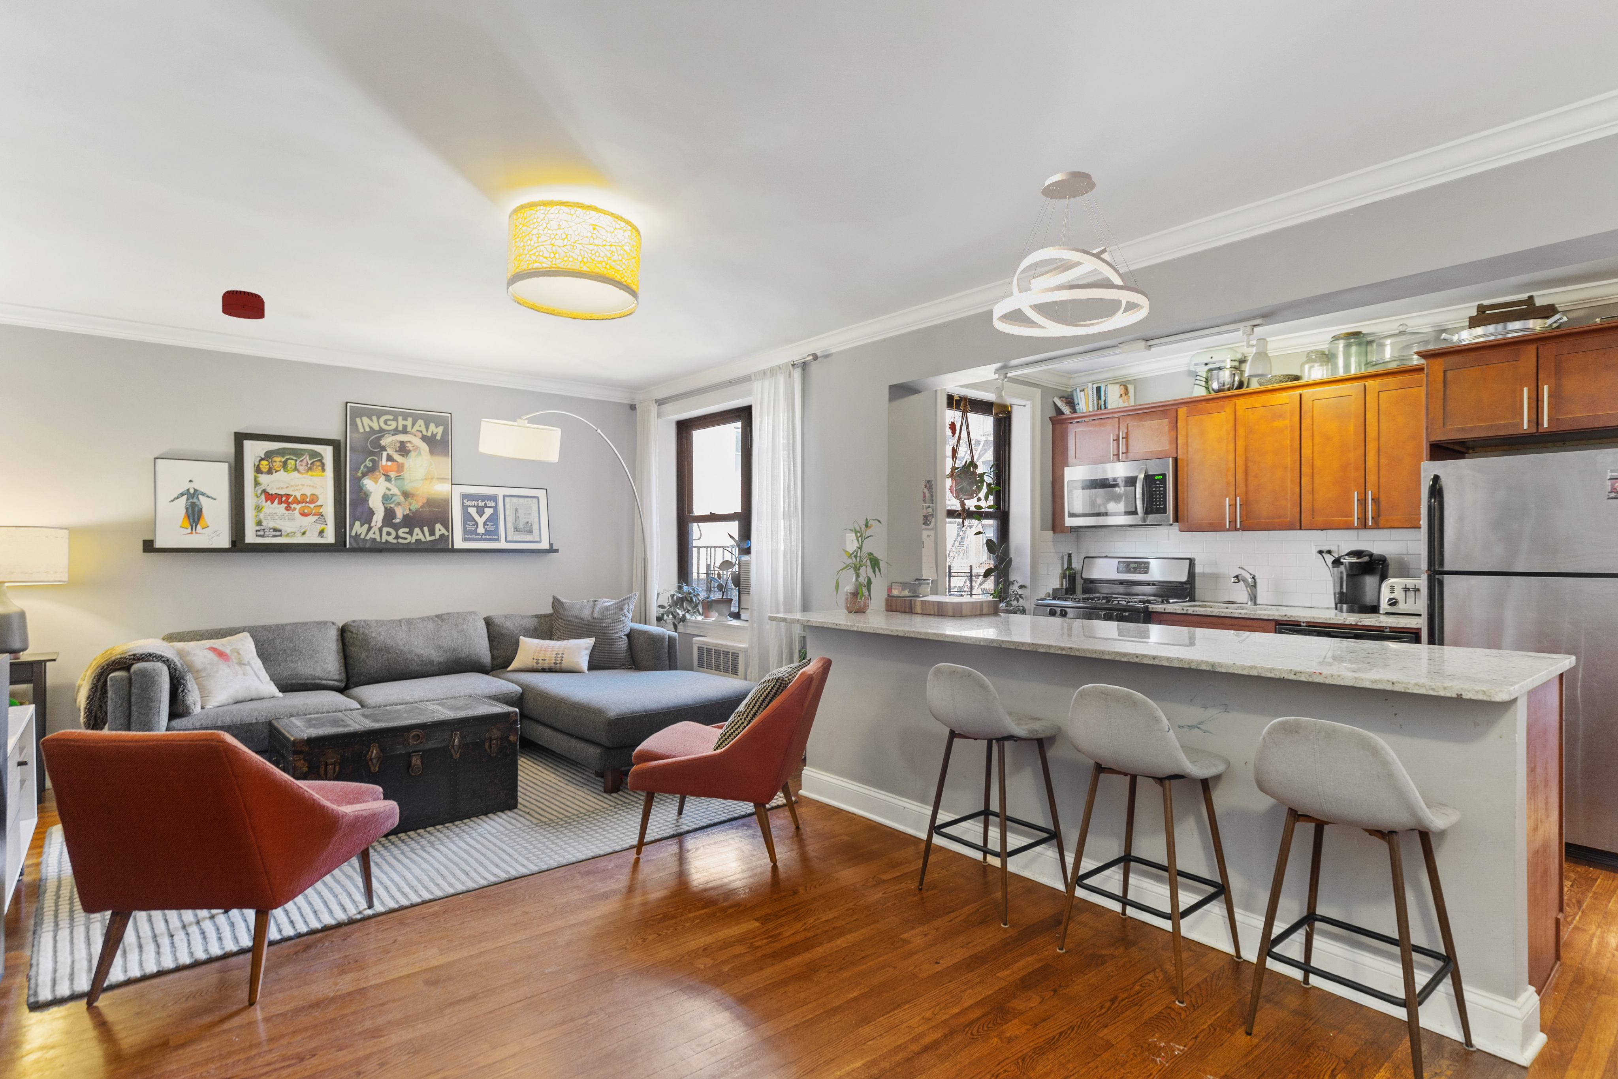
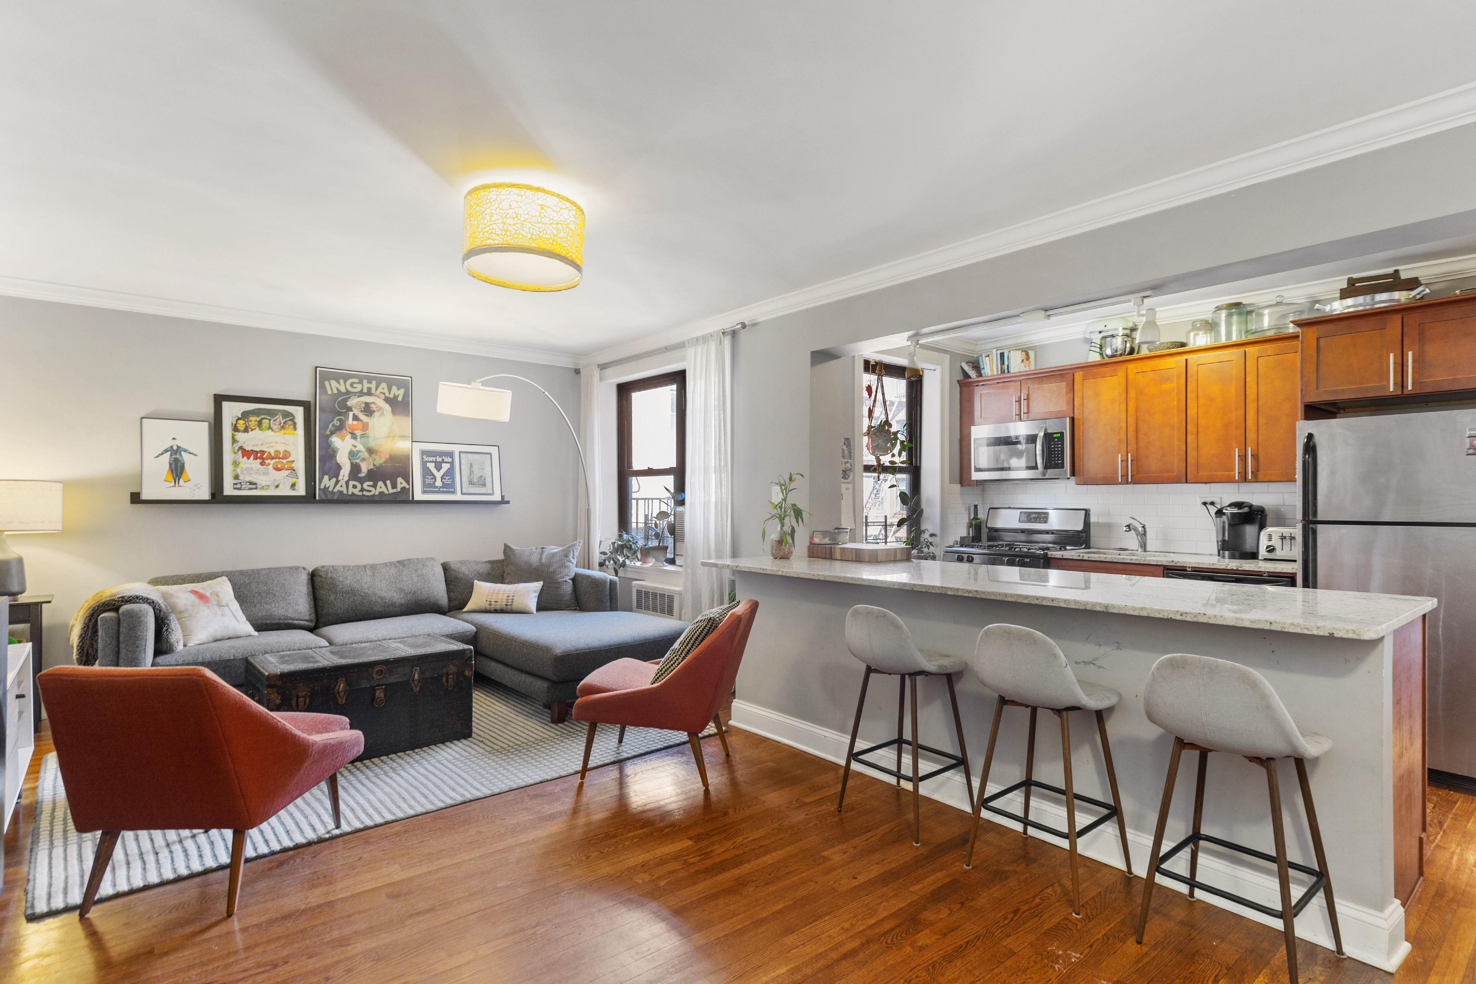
- smoke detector (243, 305)
- pendant light (1068, 254)
